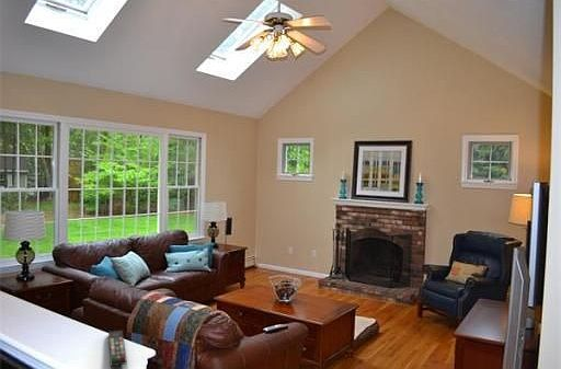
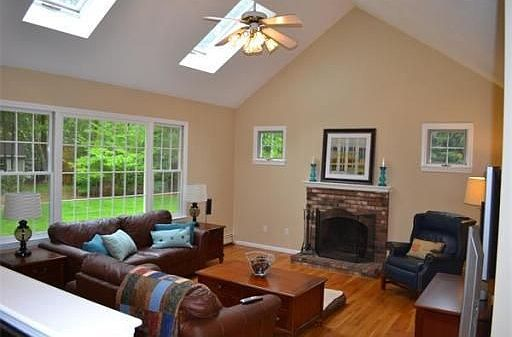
- remote control (116, 346)
